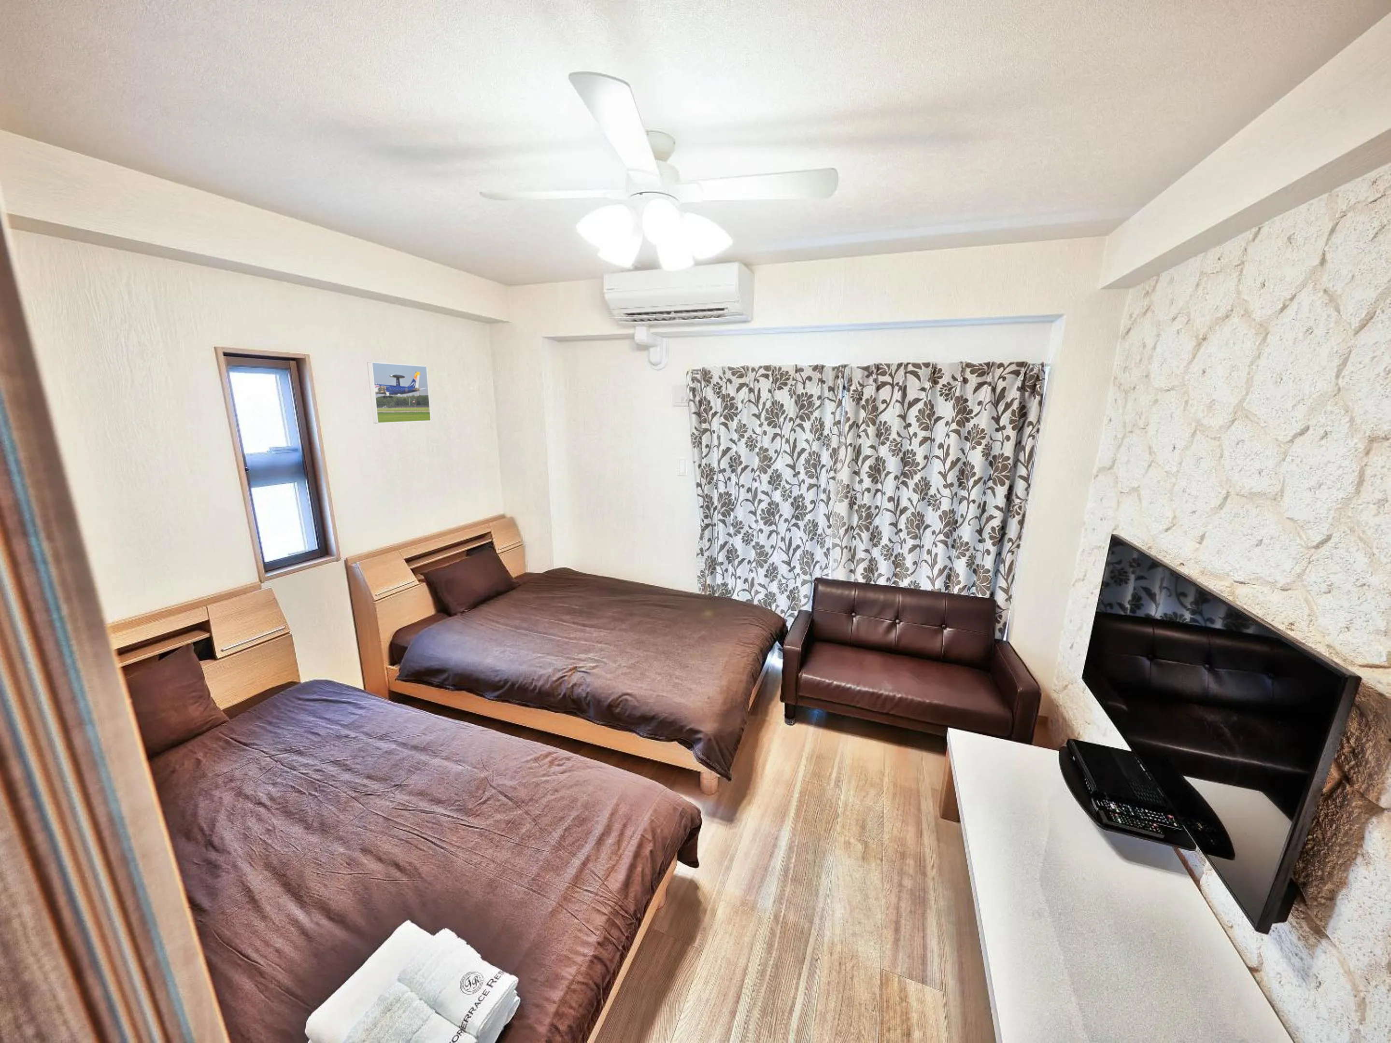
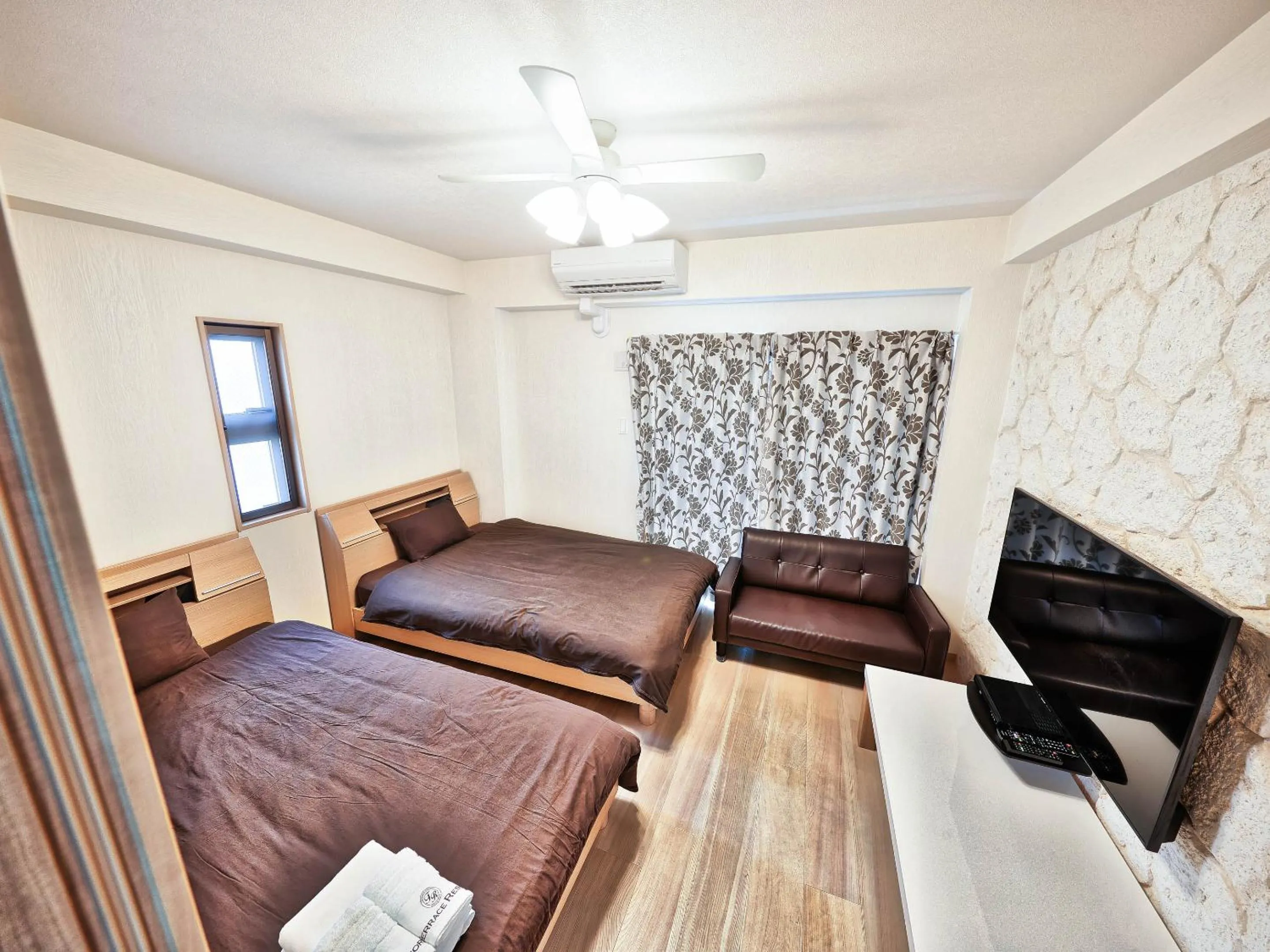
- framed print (401, 393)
